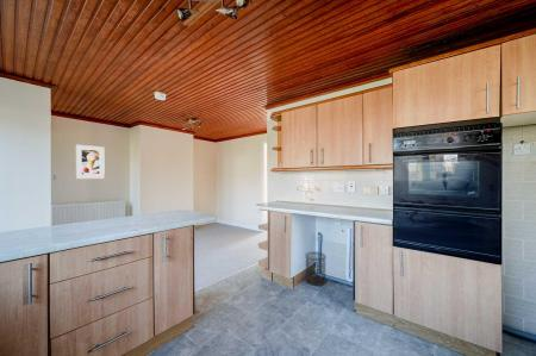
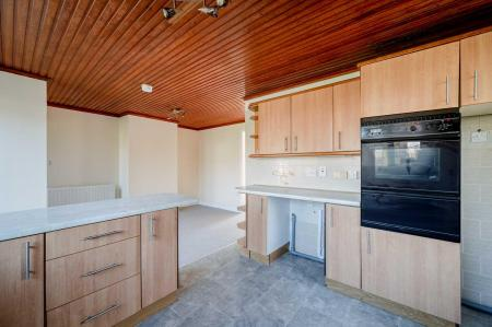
- waste basket (314, 268)
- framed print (91, 162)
